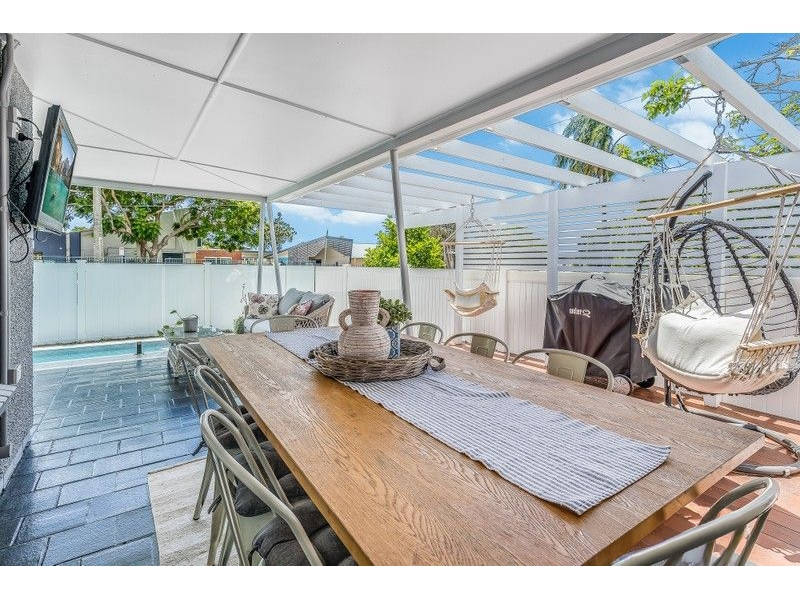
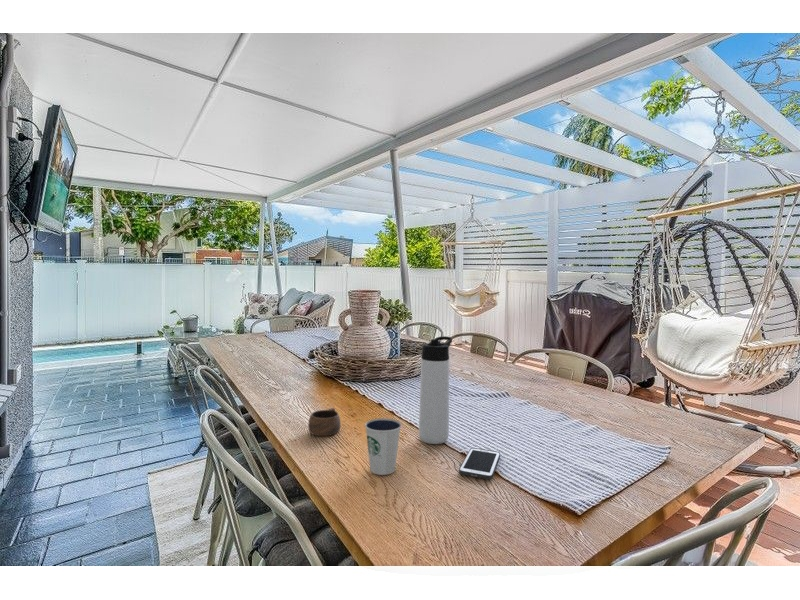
+ cell phone (480, 462)
+ thermos bottle (437, 388)
+ cup (327, 420)
+ dixie cup (382, 447)
